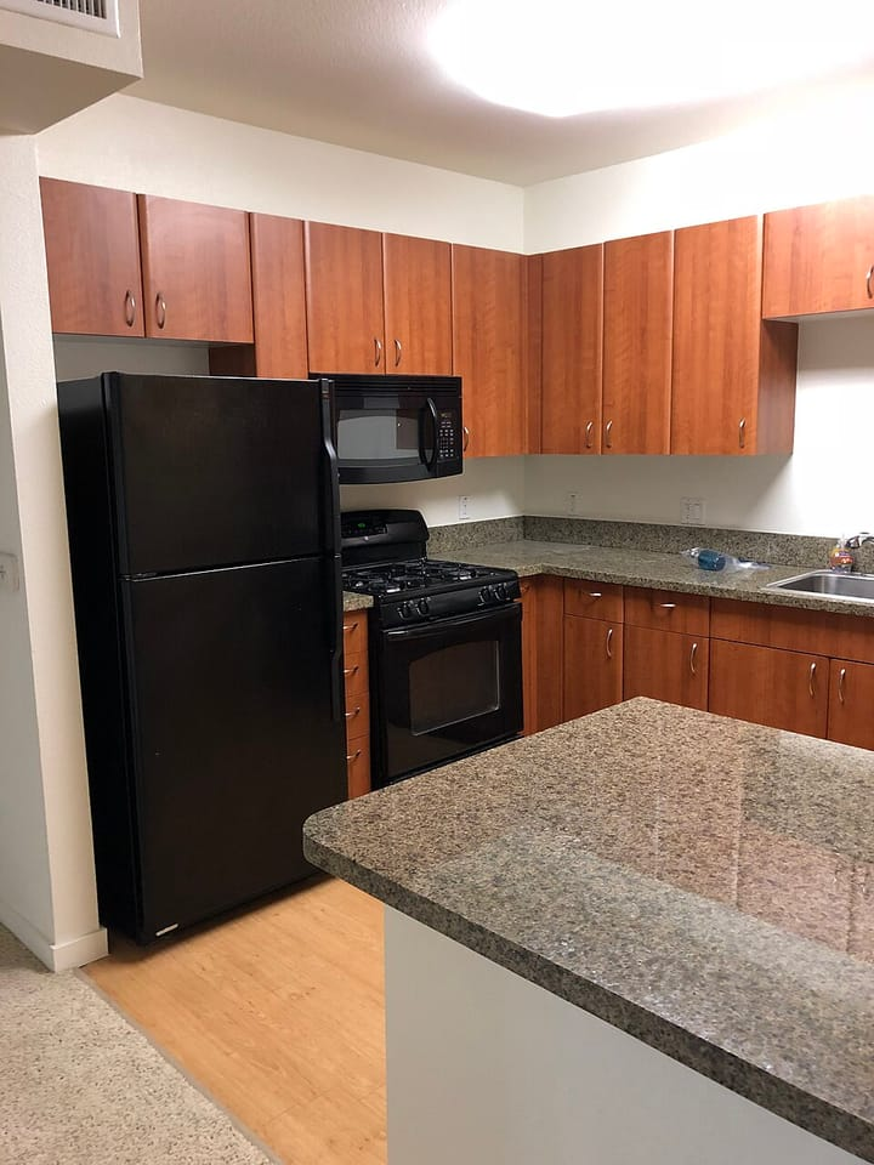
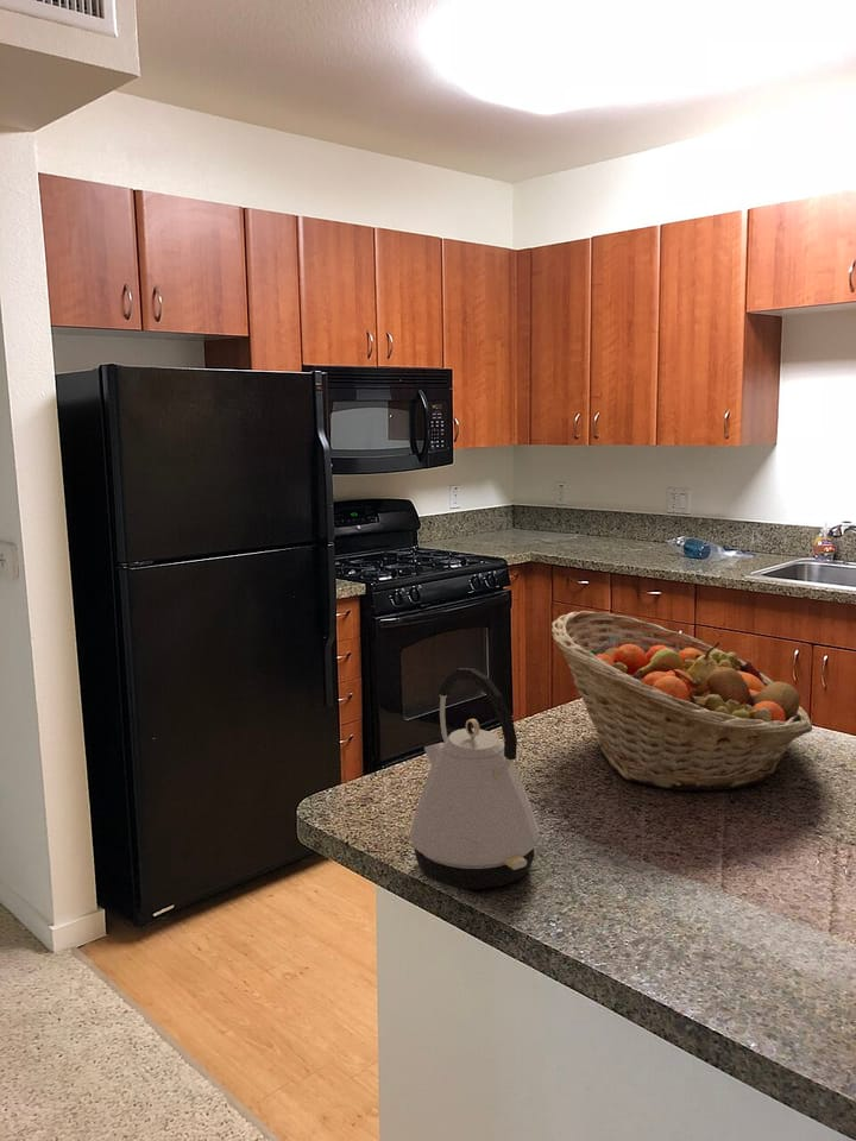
+ fruit basket (674, 688)
+ kettle (471, 768)
